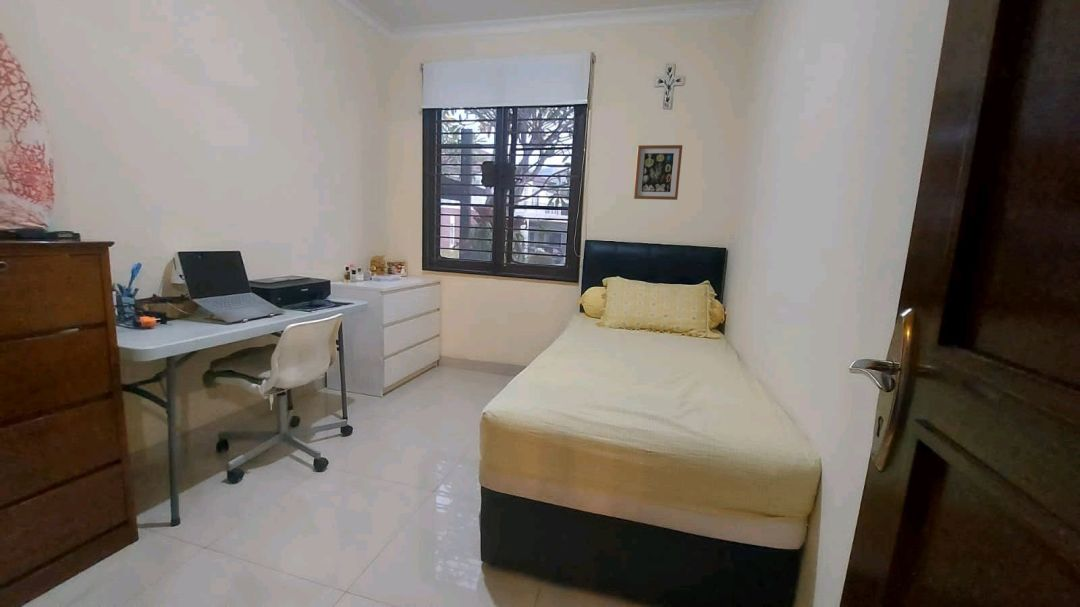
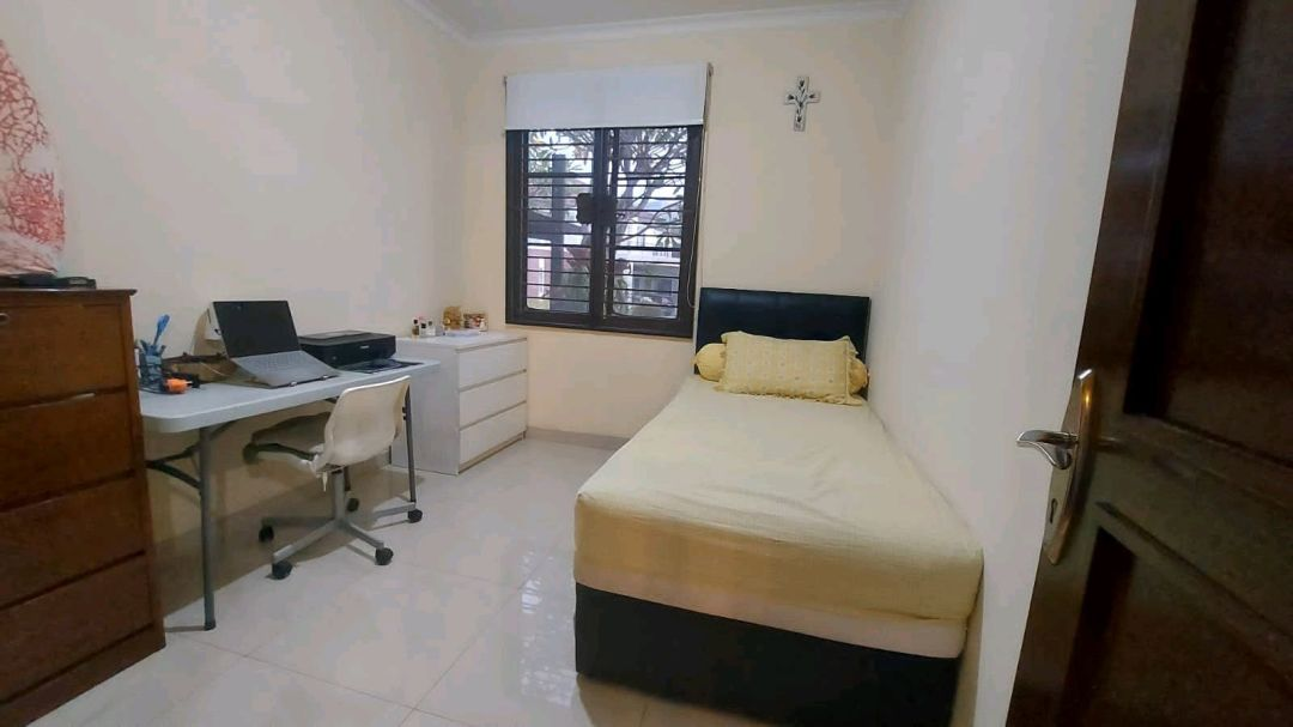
- wall art (657, 172)
